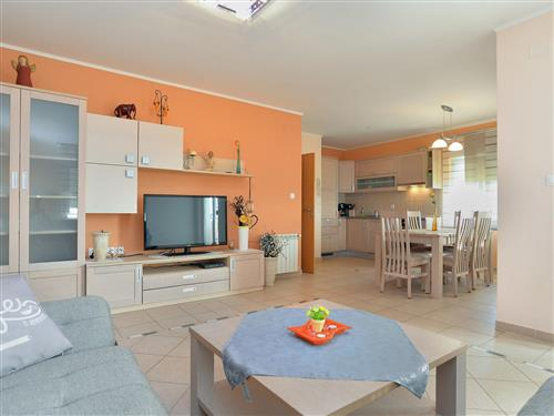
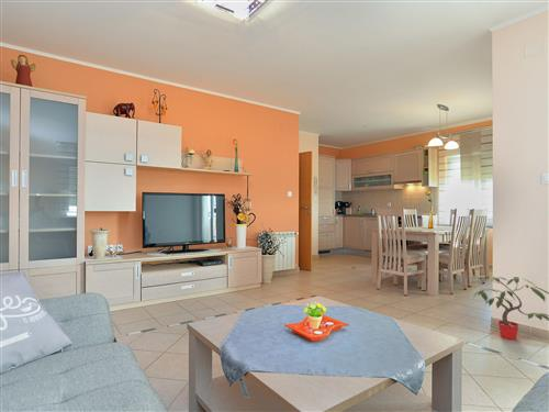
+ potted plant (509, 308)
